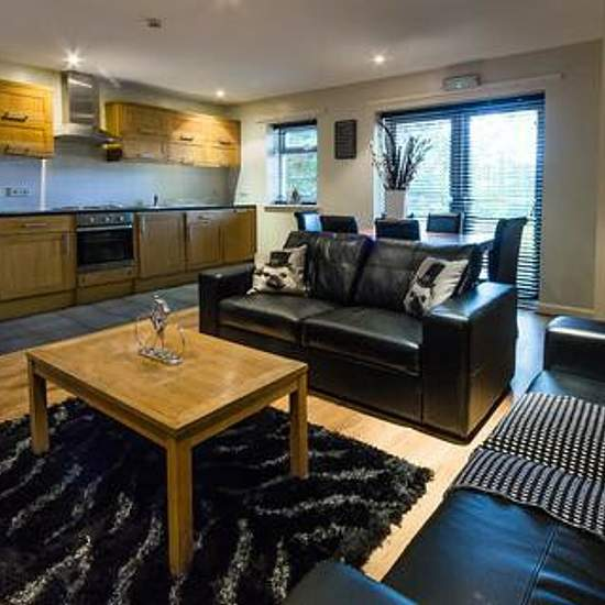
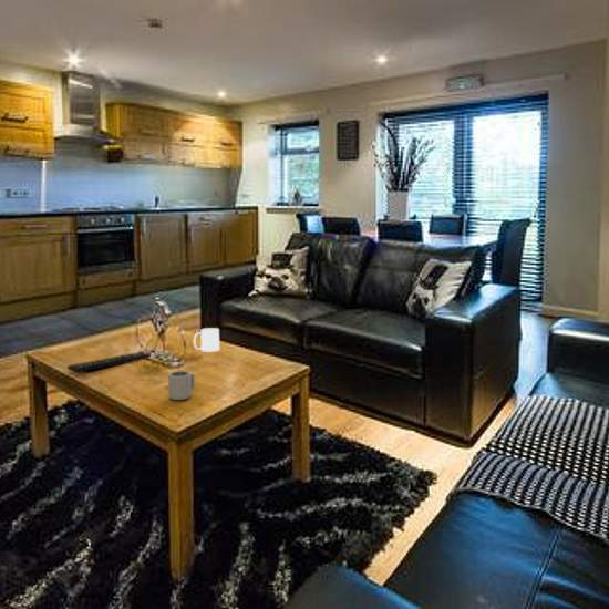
+ mug (206, 340)
+ remote control (111, 361)
+ cup (183, 384)
